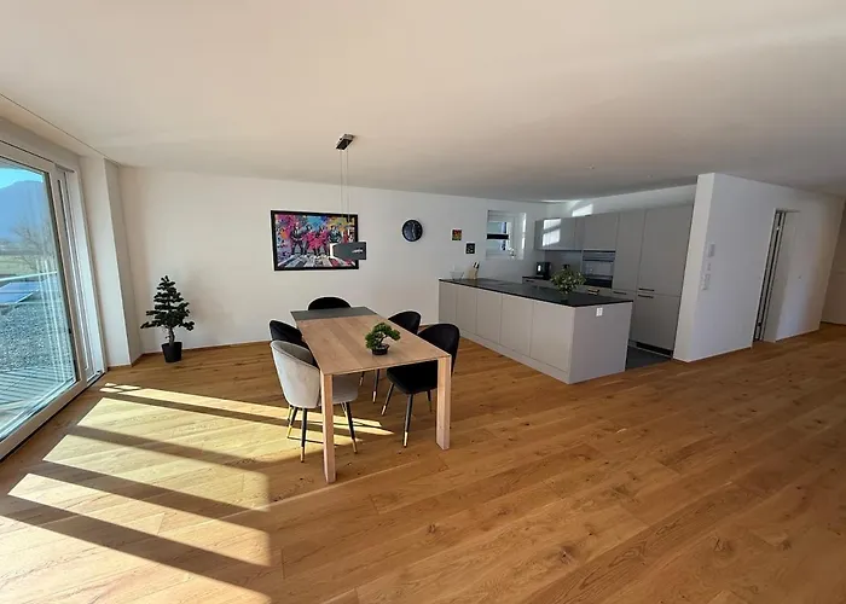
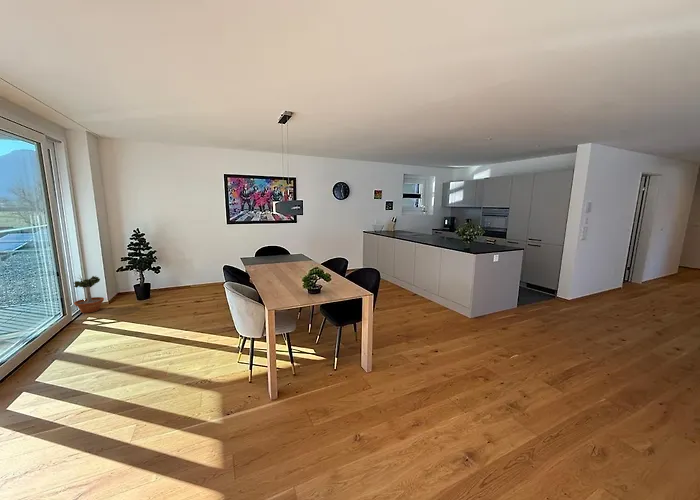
+ potted tree (88, 292)
